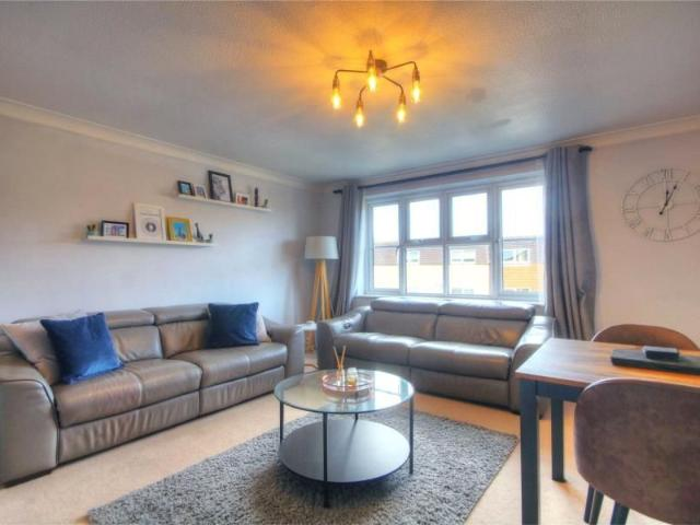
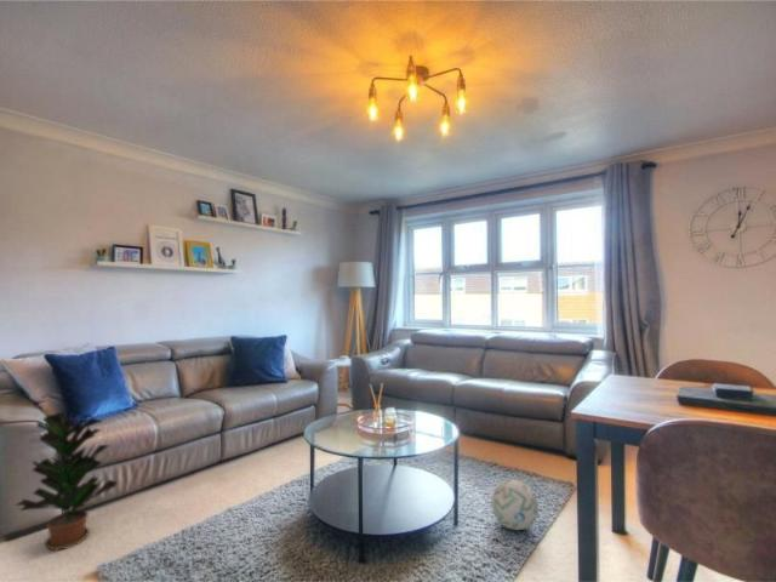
+ potted plant (65, 475)
+ ball (514, 503)
